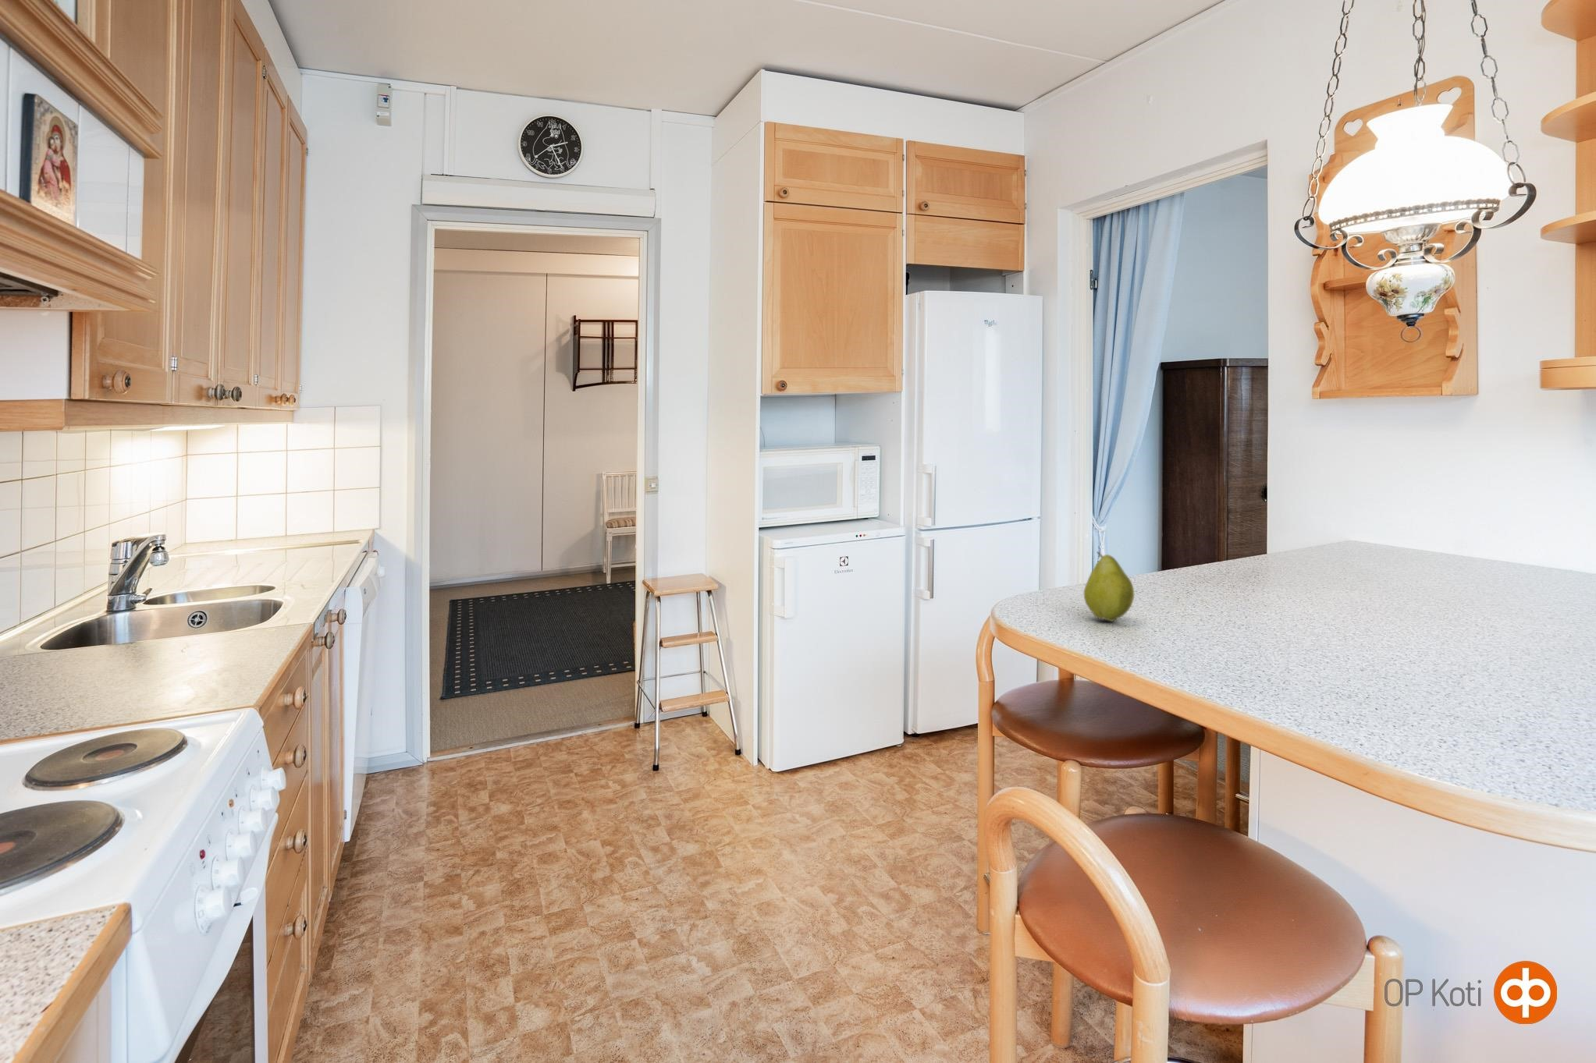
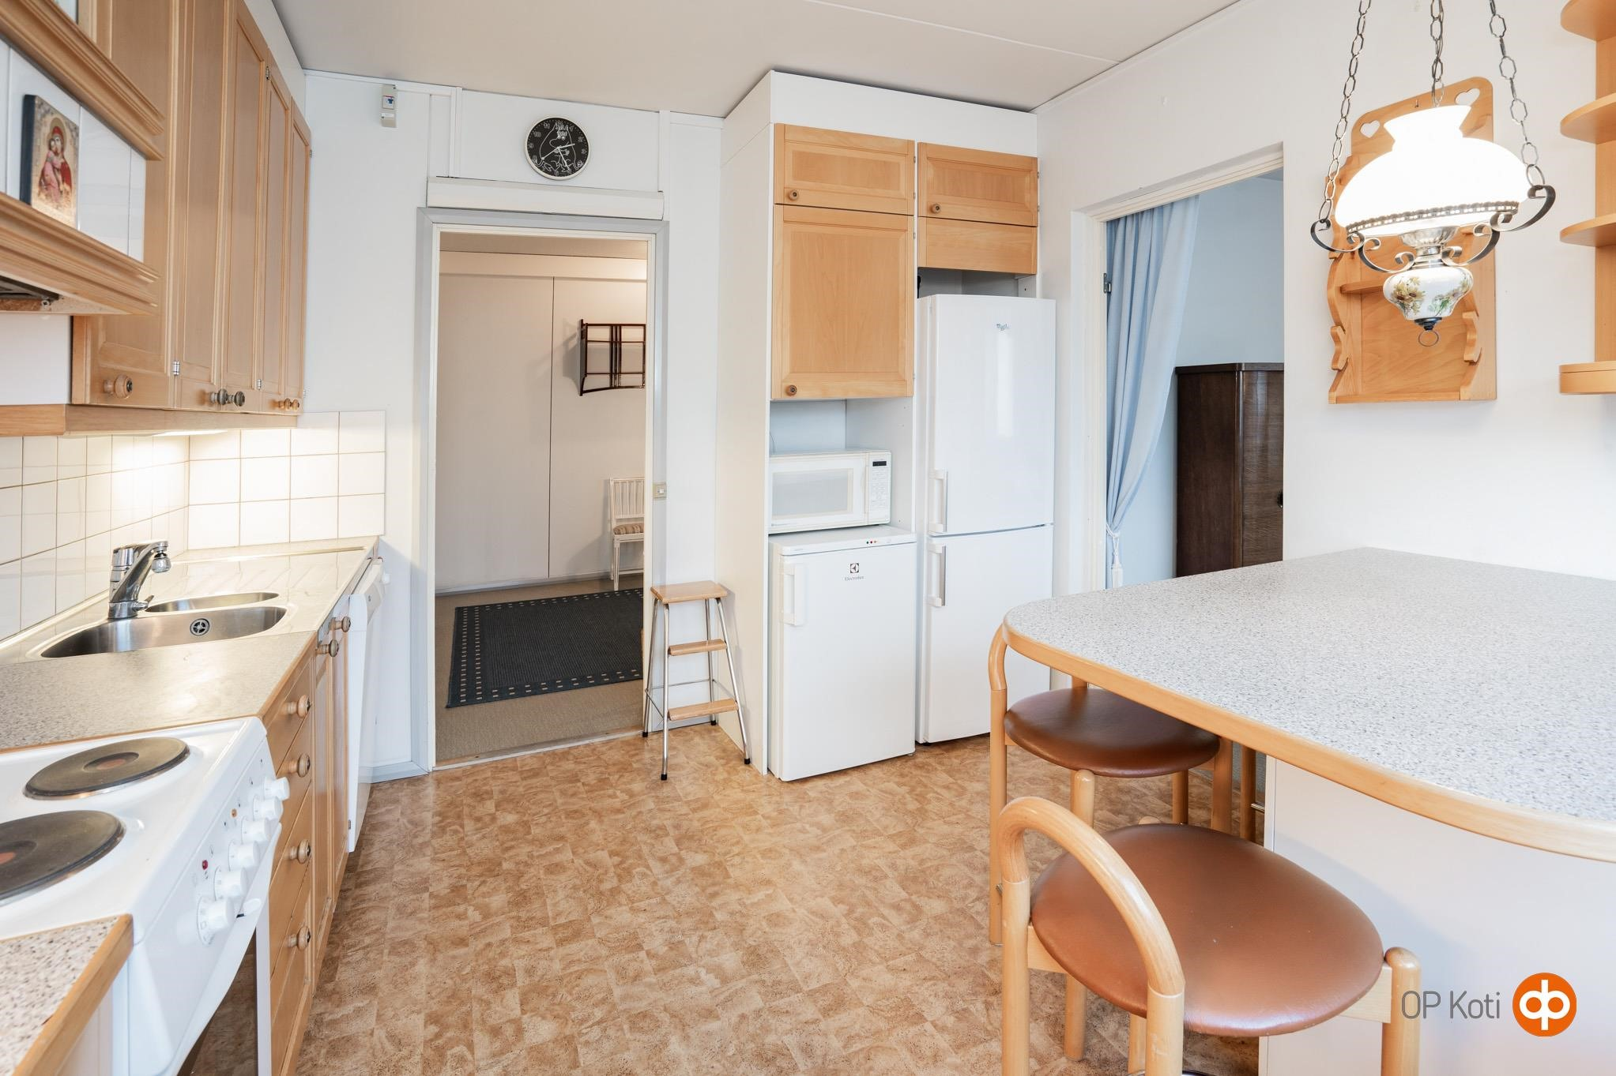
- fruit (1108, 586)
